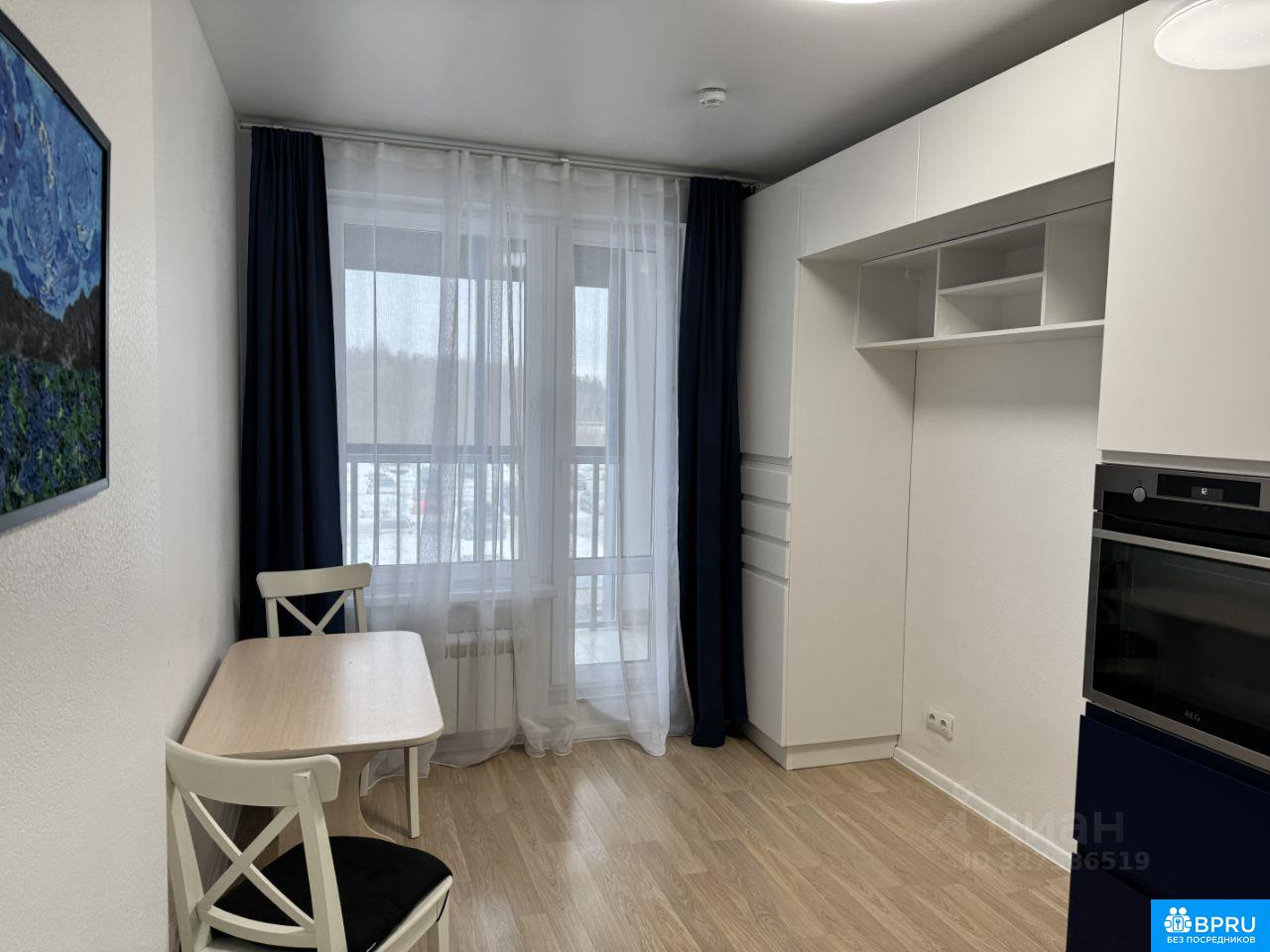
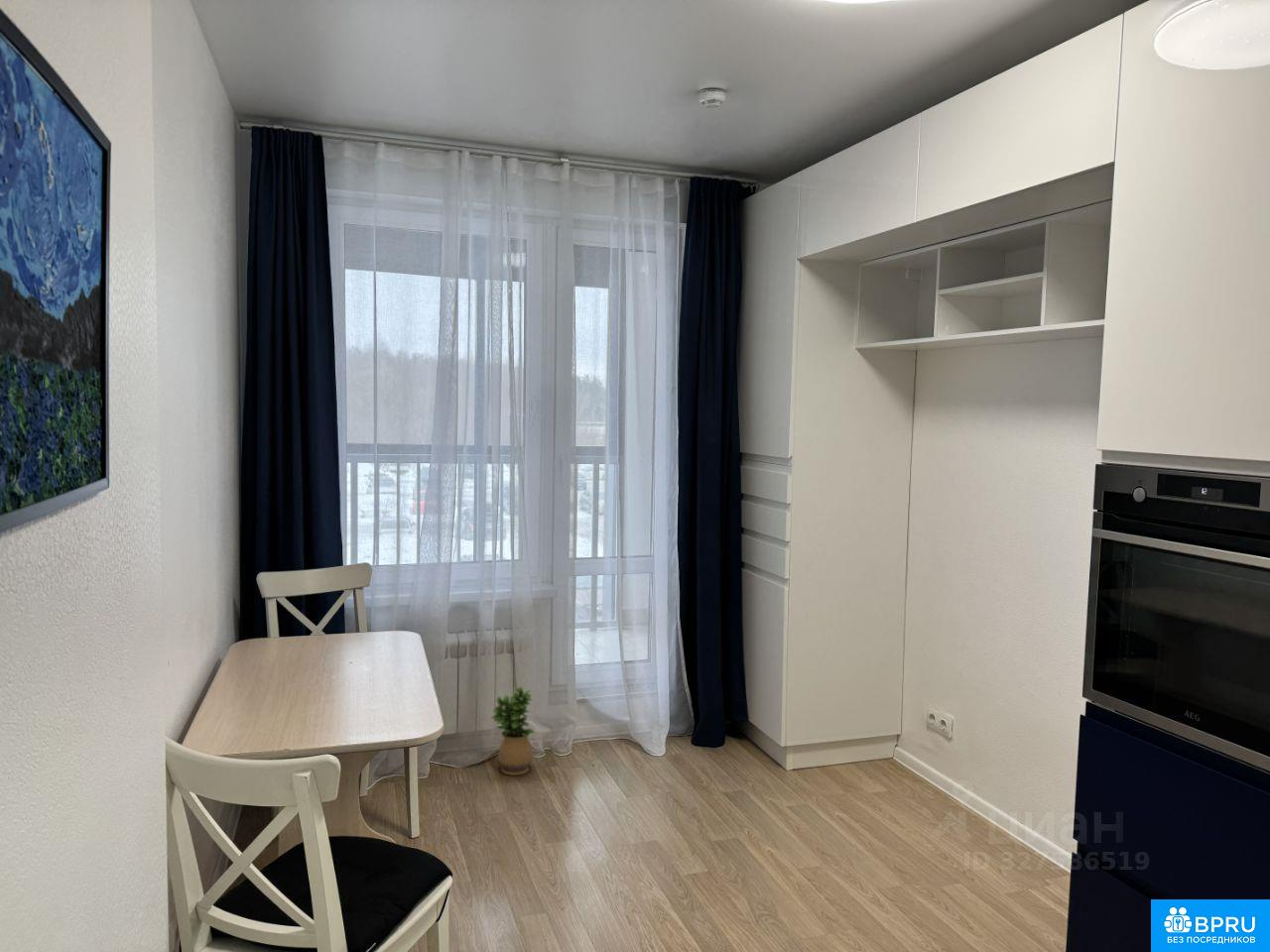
+ potted plant (511, 728)
